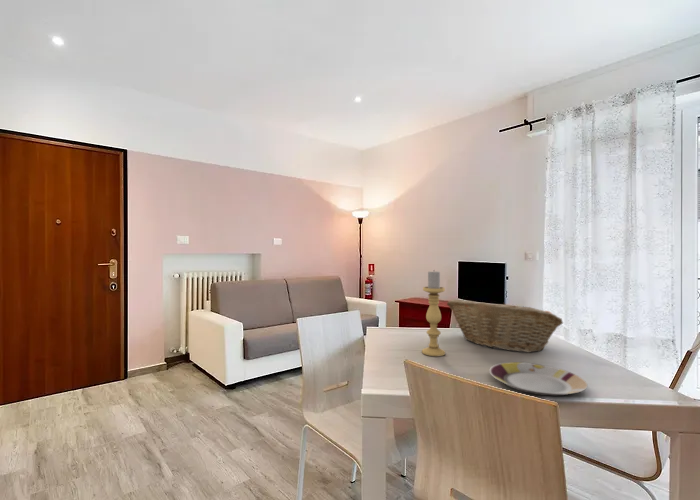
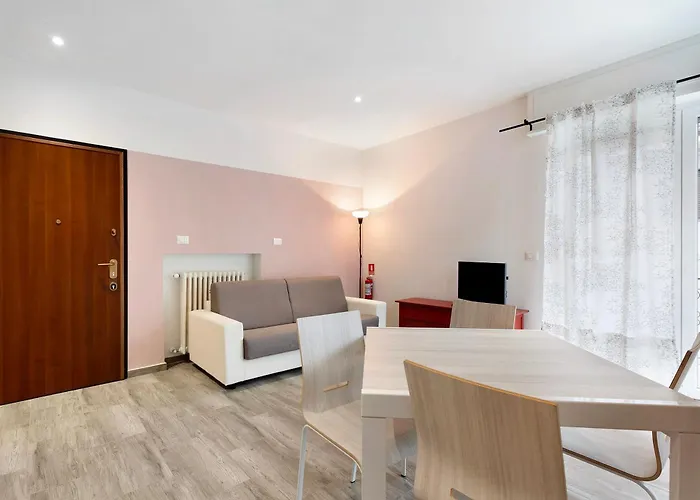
- plate (535, 379)
- fruit basket (500, 320)
- candle holder (433, 311)
